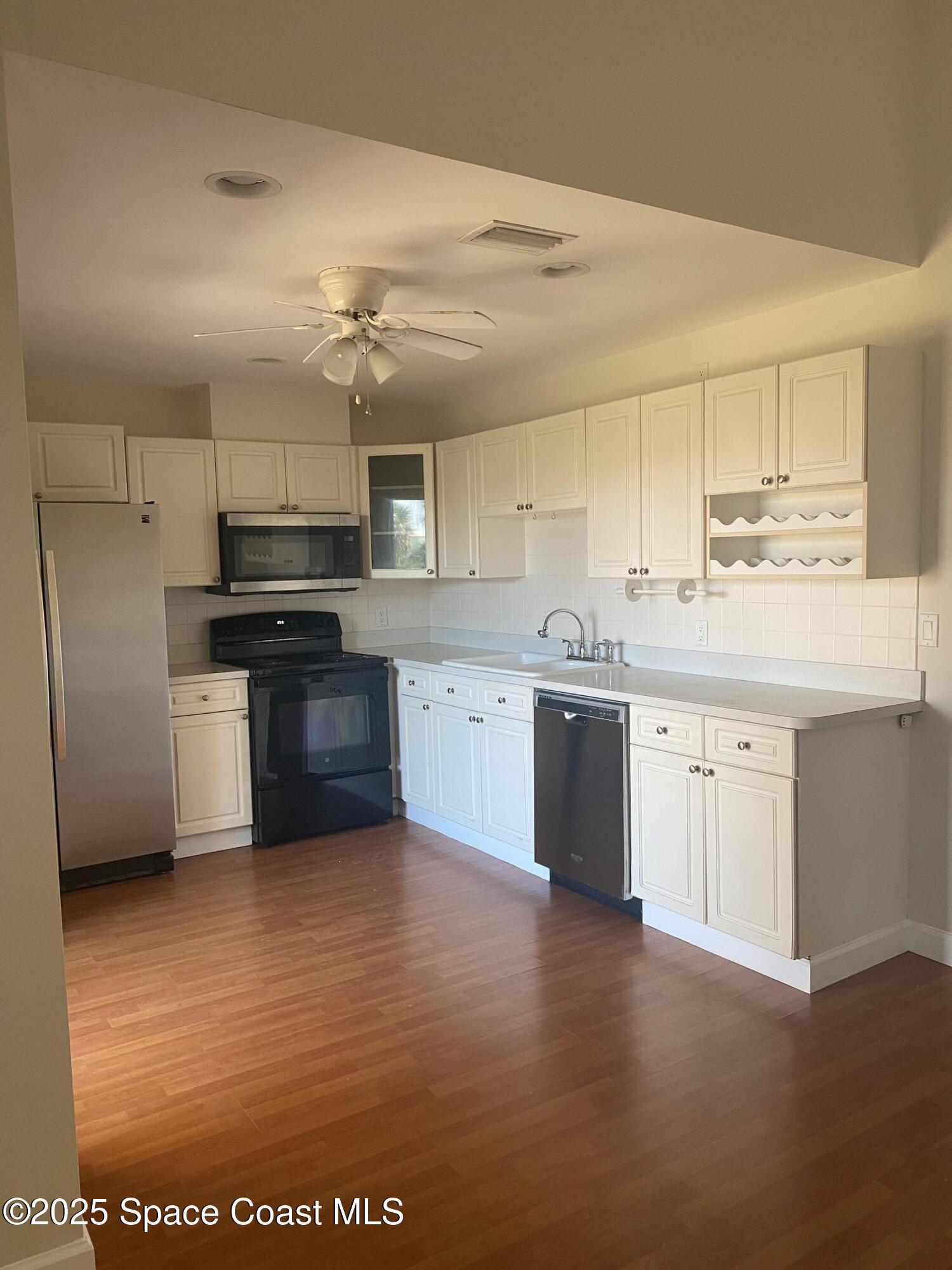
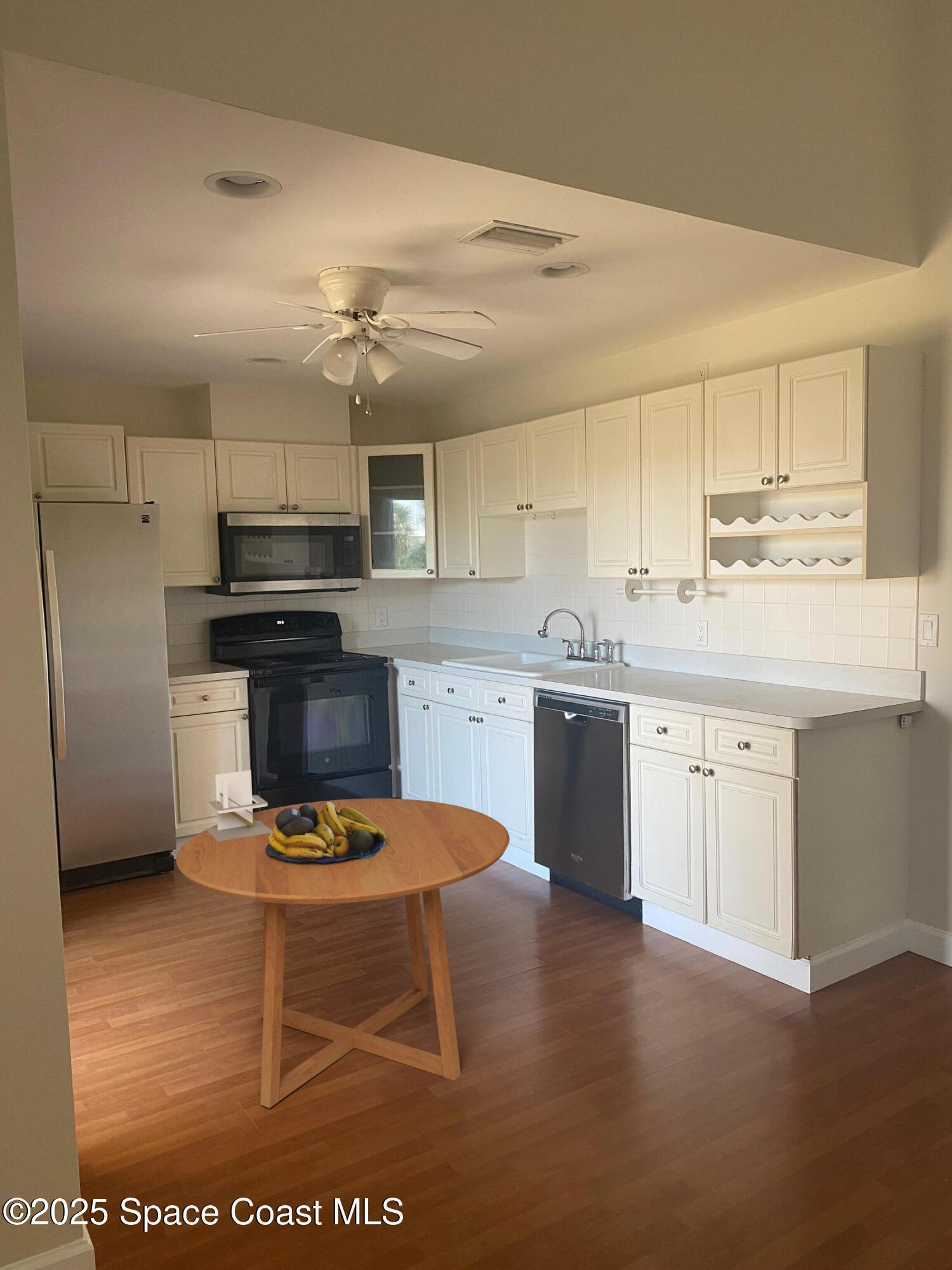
+ fruit bowl (324, 826)
+ napkin holder (237, 802)
+ dining table (348, 902)
